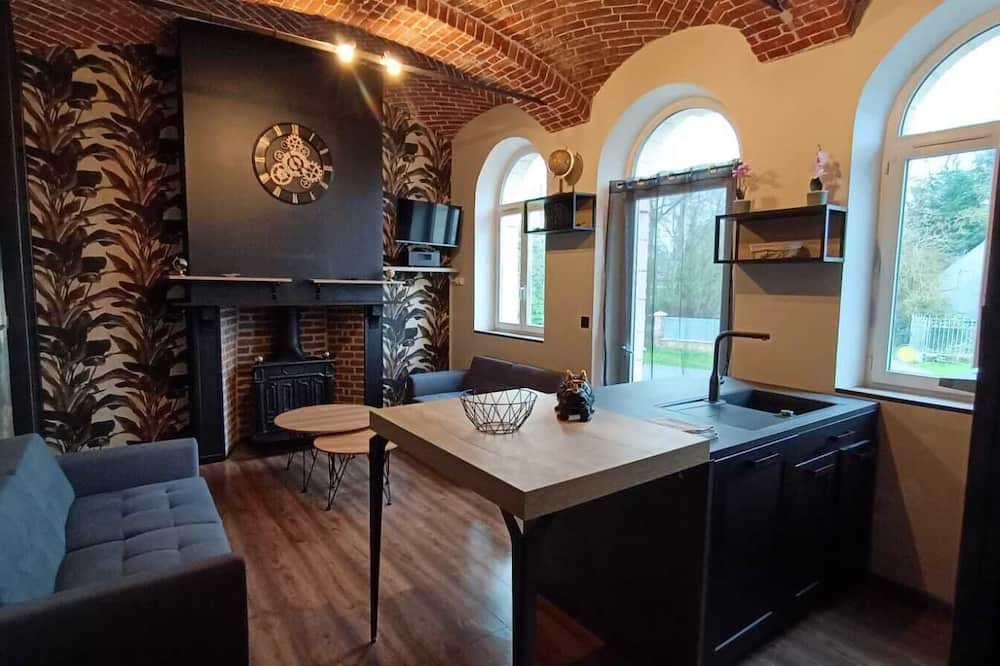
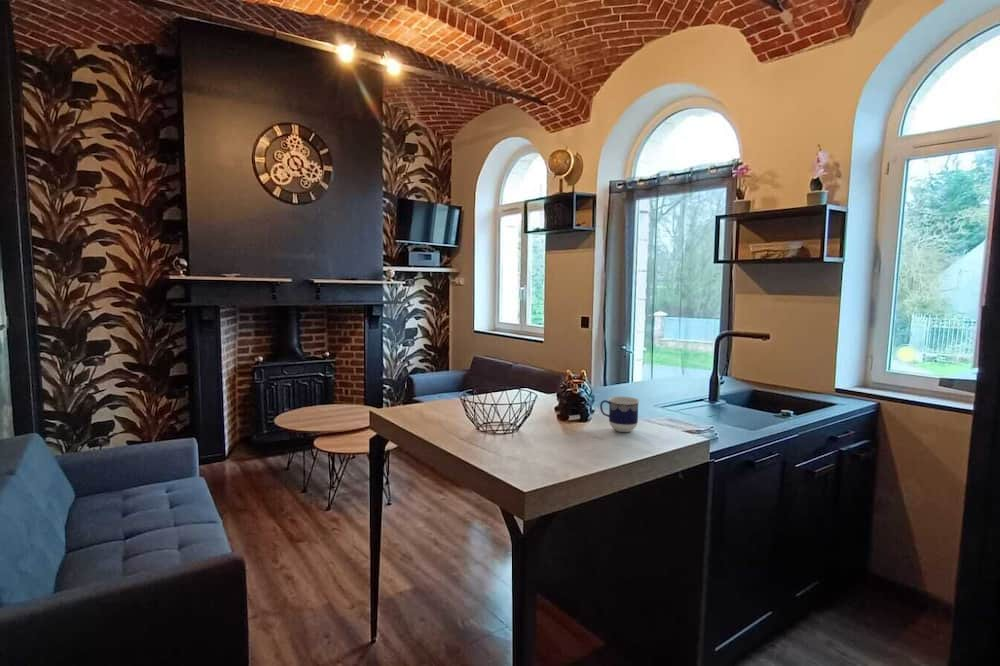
+ cup (618, 414)
